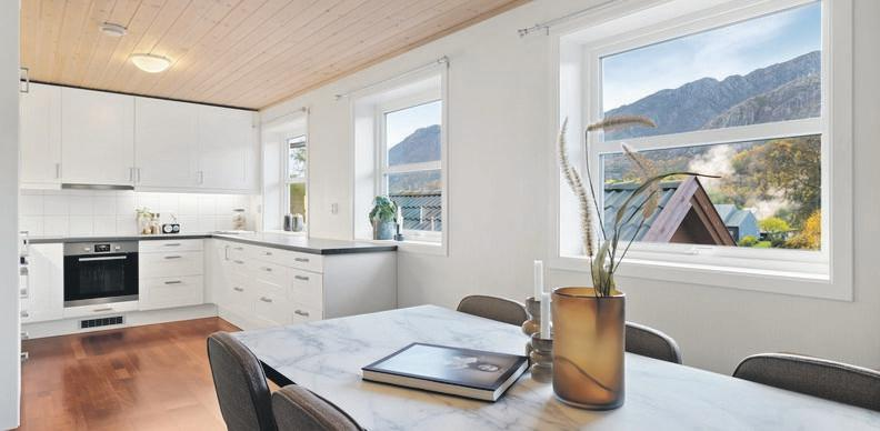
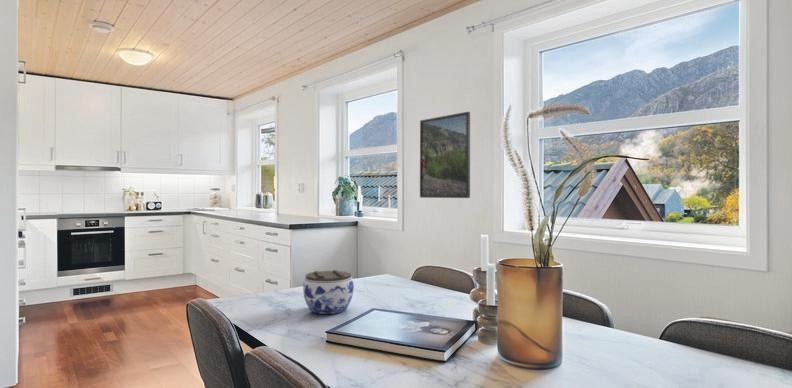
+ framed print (443, 157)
+ jar (328, 291)
